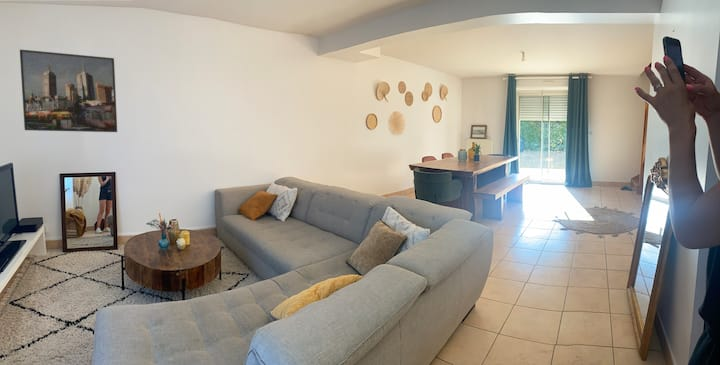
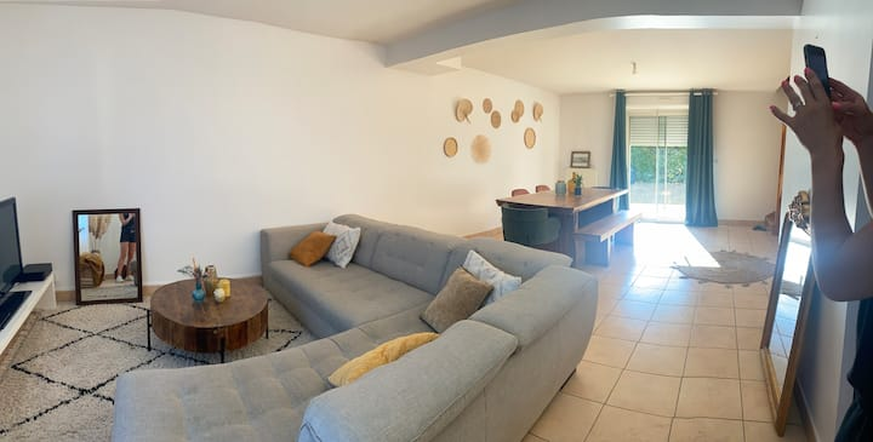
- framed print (71, 92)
